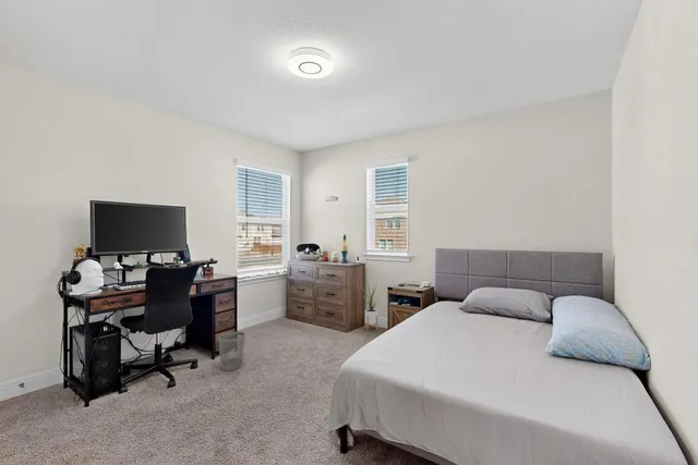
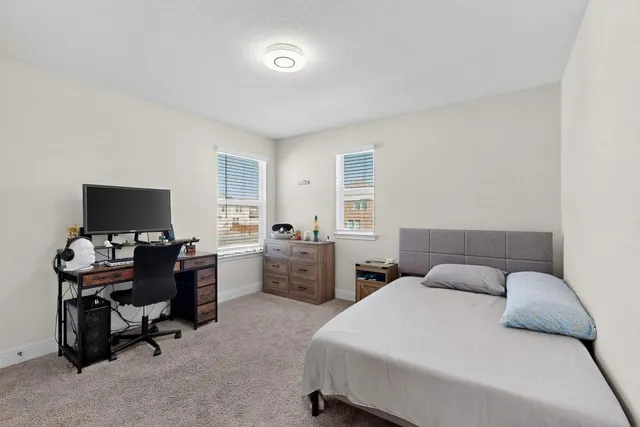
- wastebasket (231, 350)
- house plant (371, 304)
